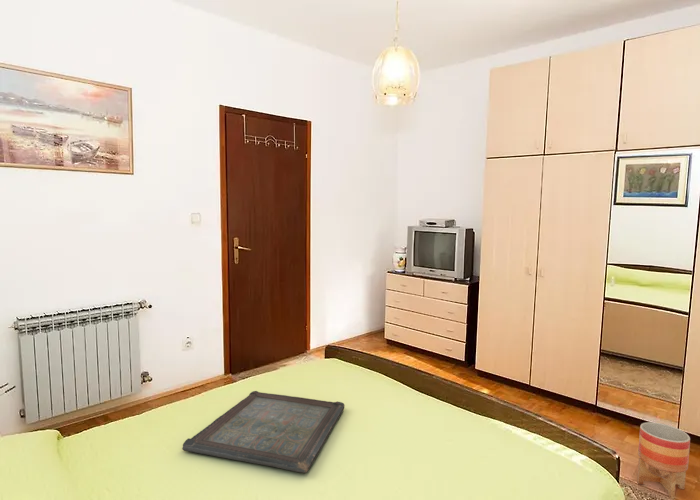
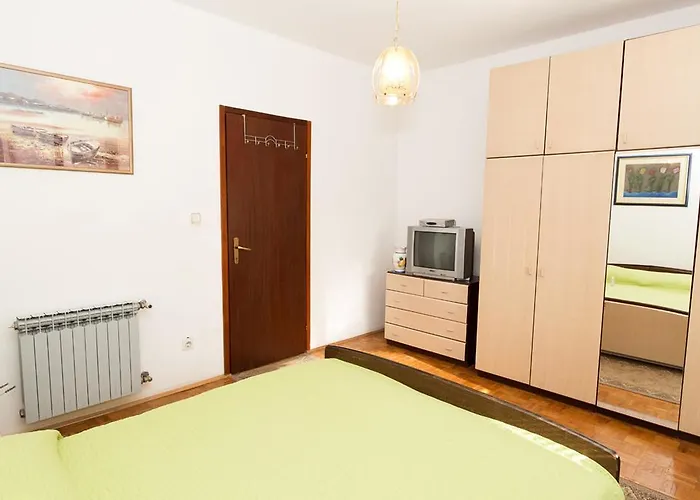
- planter (662, 458)
- serving tray (274, 424)
